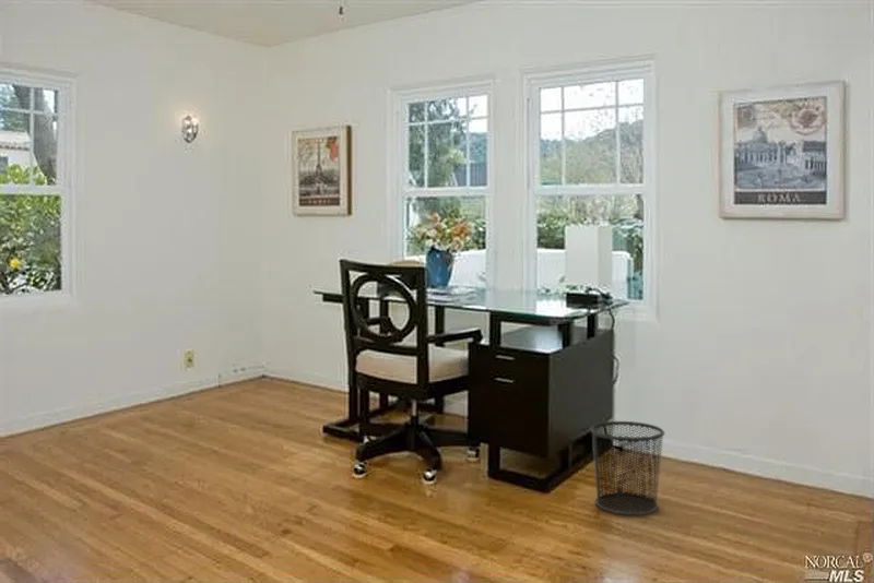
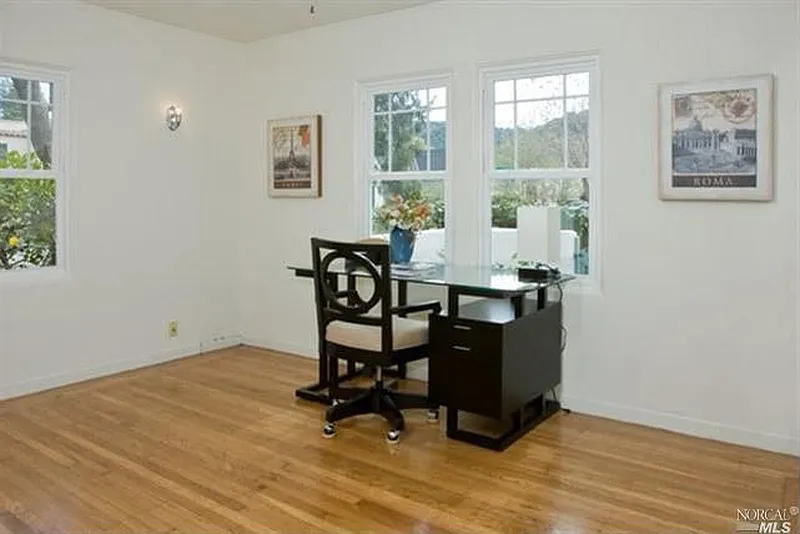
- waste bin (626, 466)
